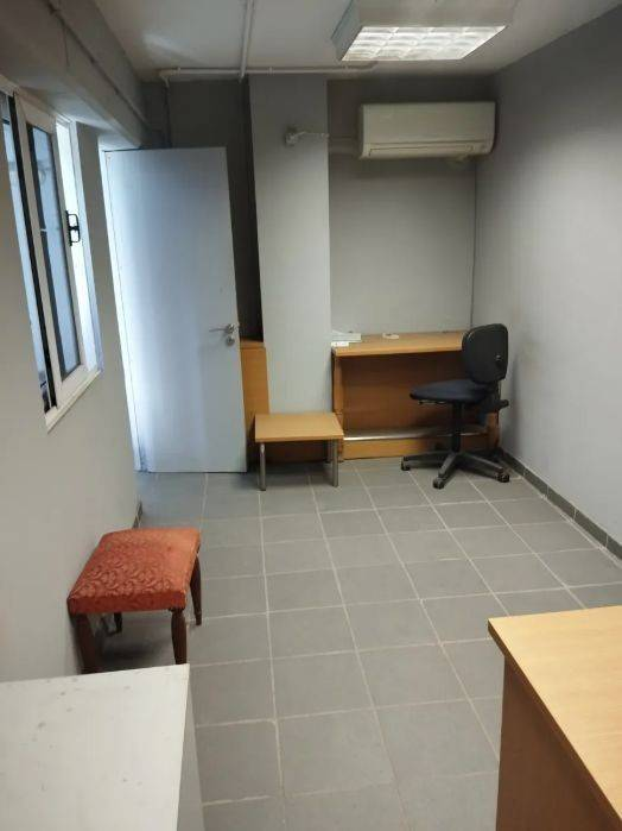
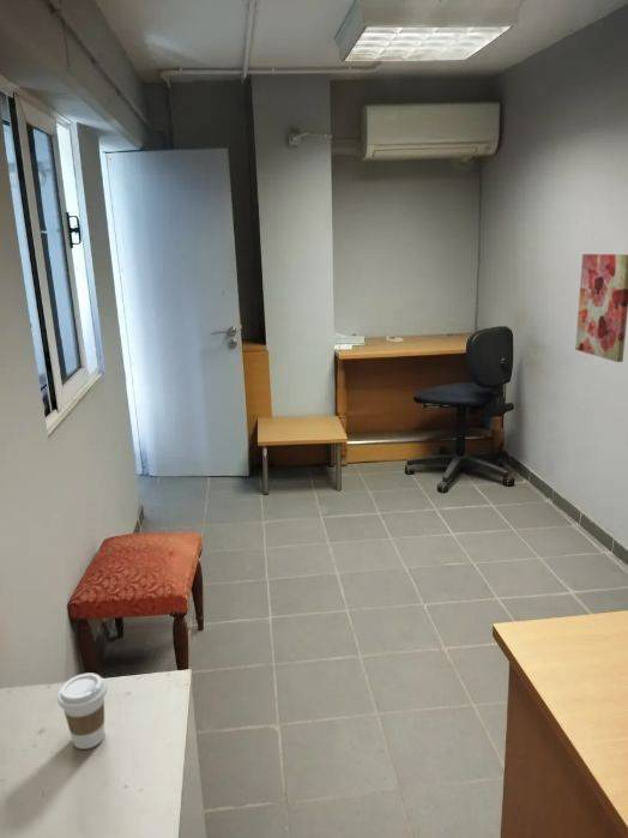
+ coffee cup (85, 711)
+ wall art (602, 306)
